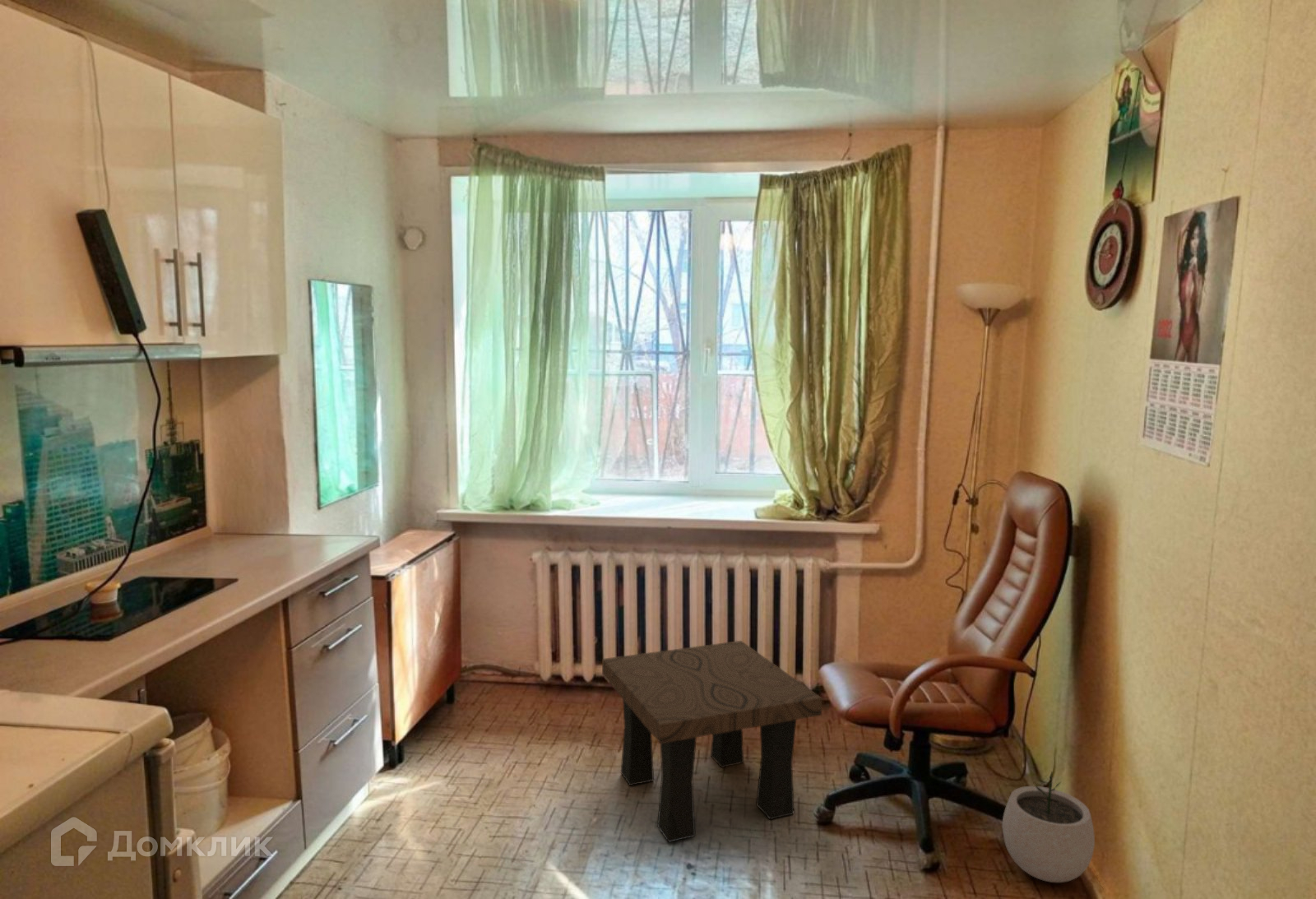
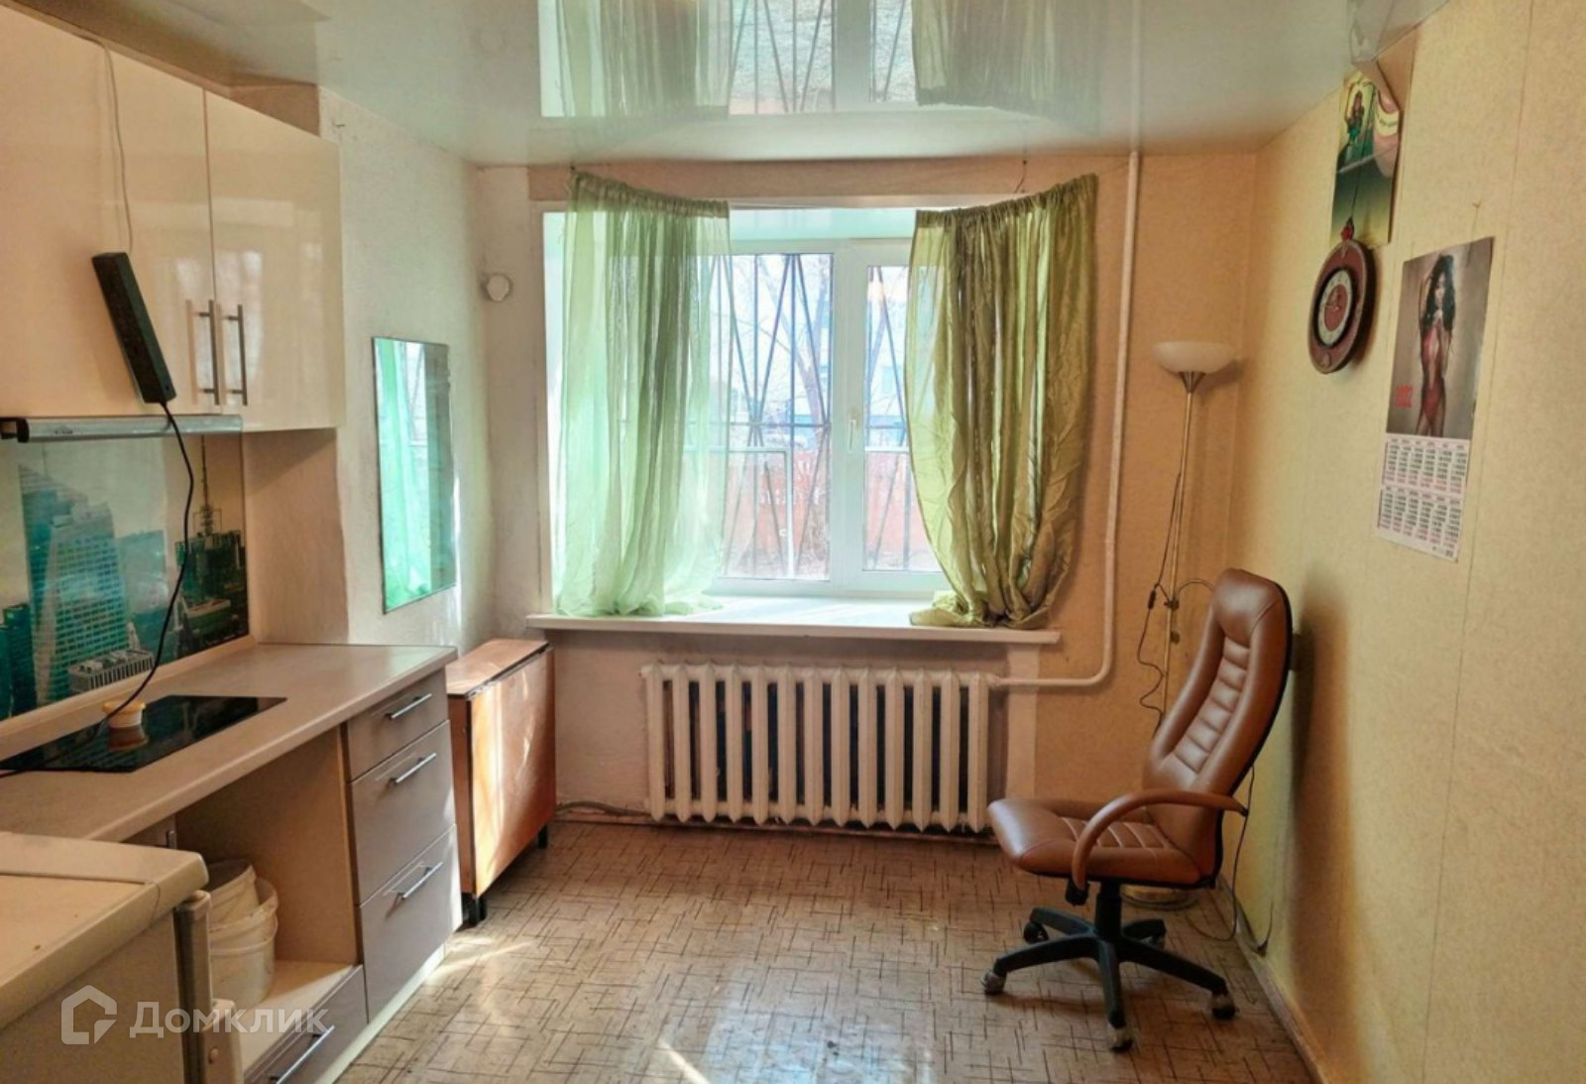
- side table (704, 735)
- plant pot (1048, 823)
